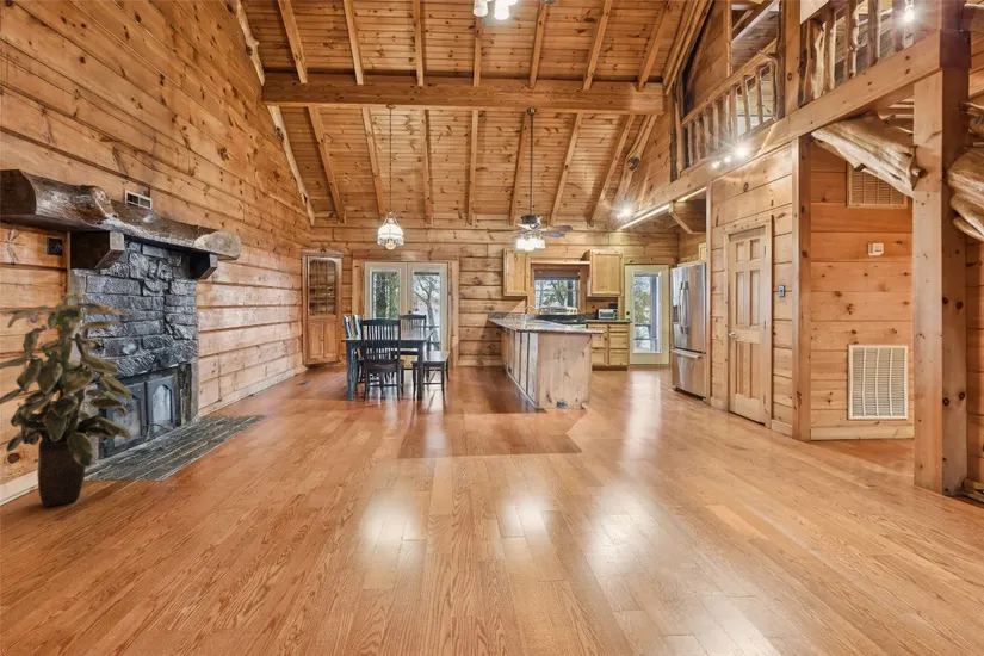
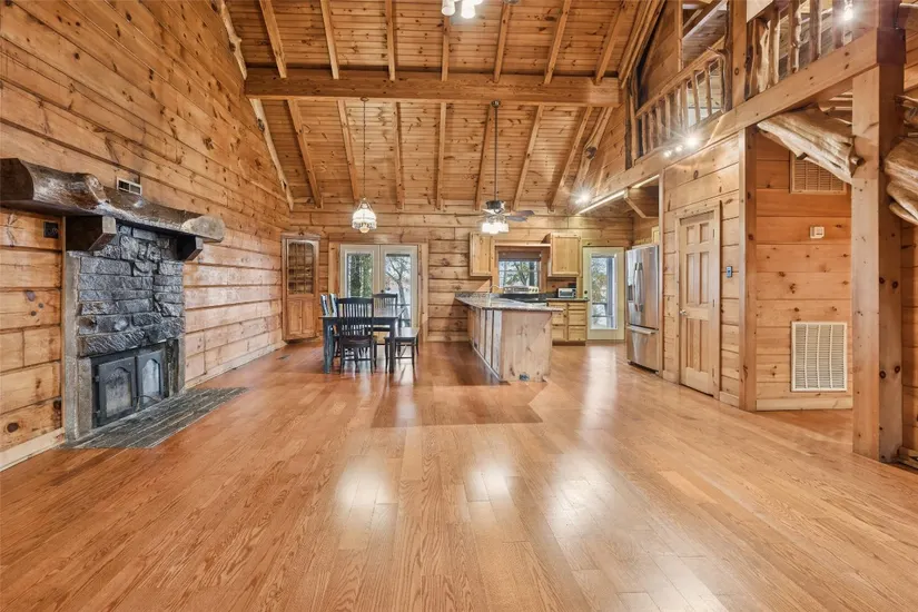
- indoor plant (69, 397)
